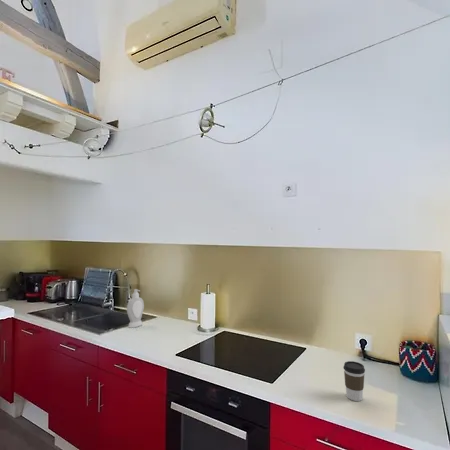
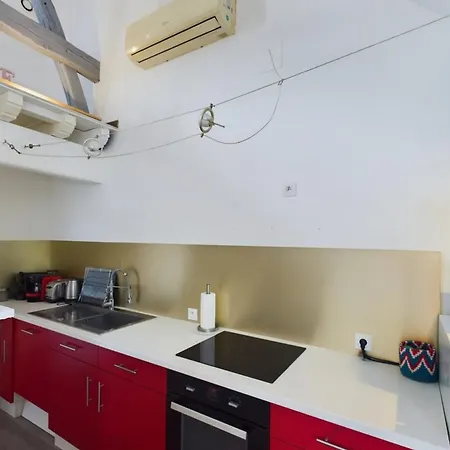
- soap bottle (136, 308)
- coffee cup (354, 381)
